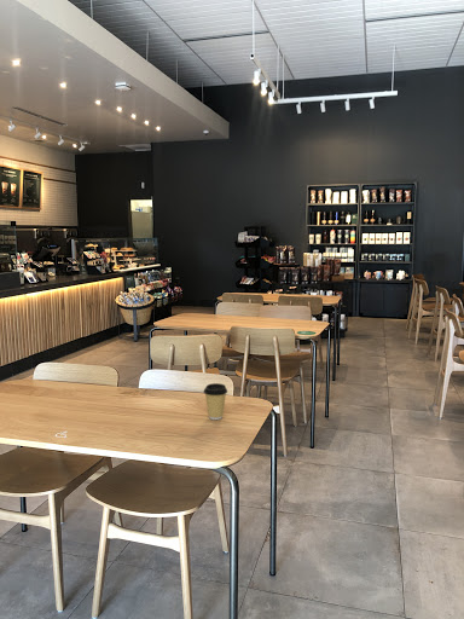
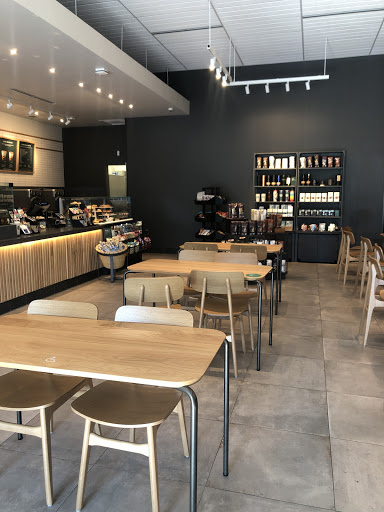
- coffee cup (215, 401)
